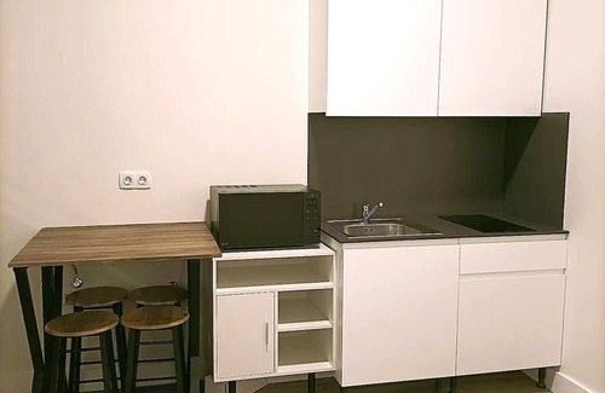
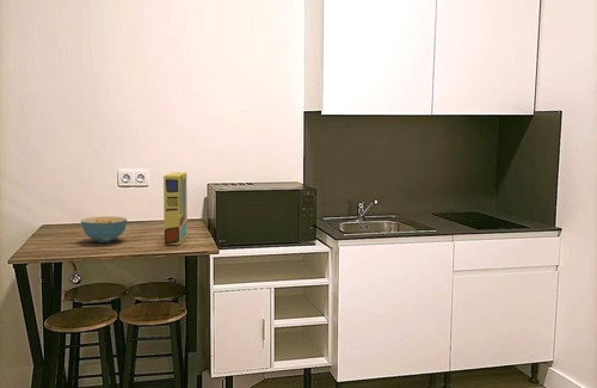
+ cereal bowl (104, 230)
+ cereal box (176, 207)
